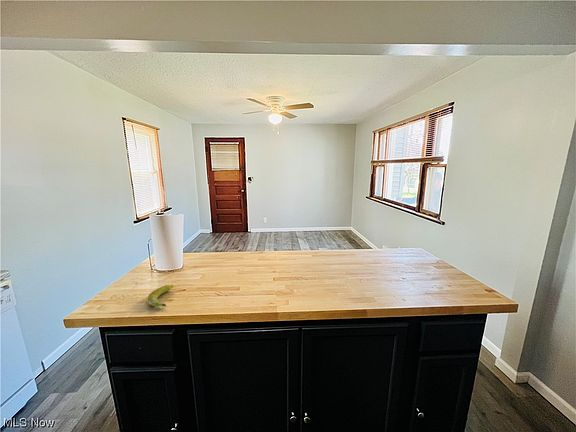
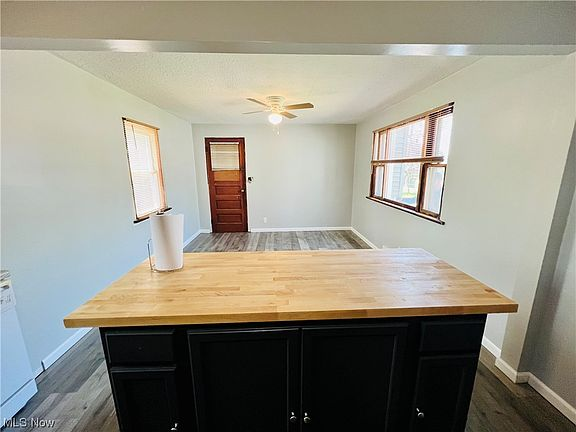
- banana (160, 294)
